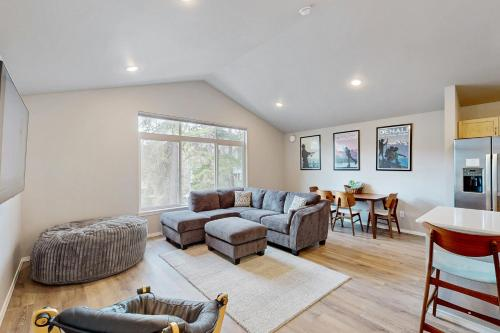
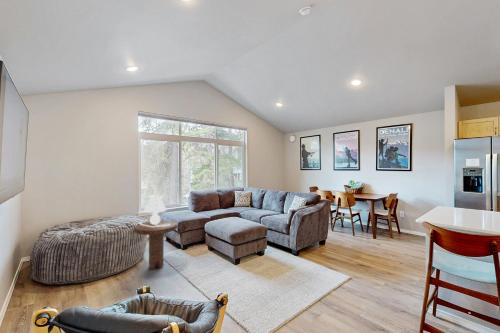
+ table lamp (154, 210)
+ side table (156, 245)
